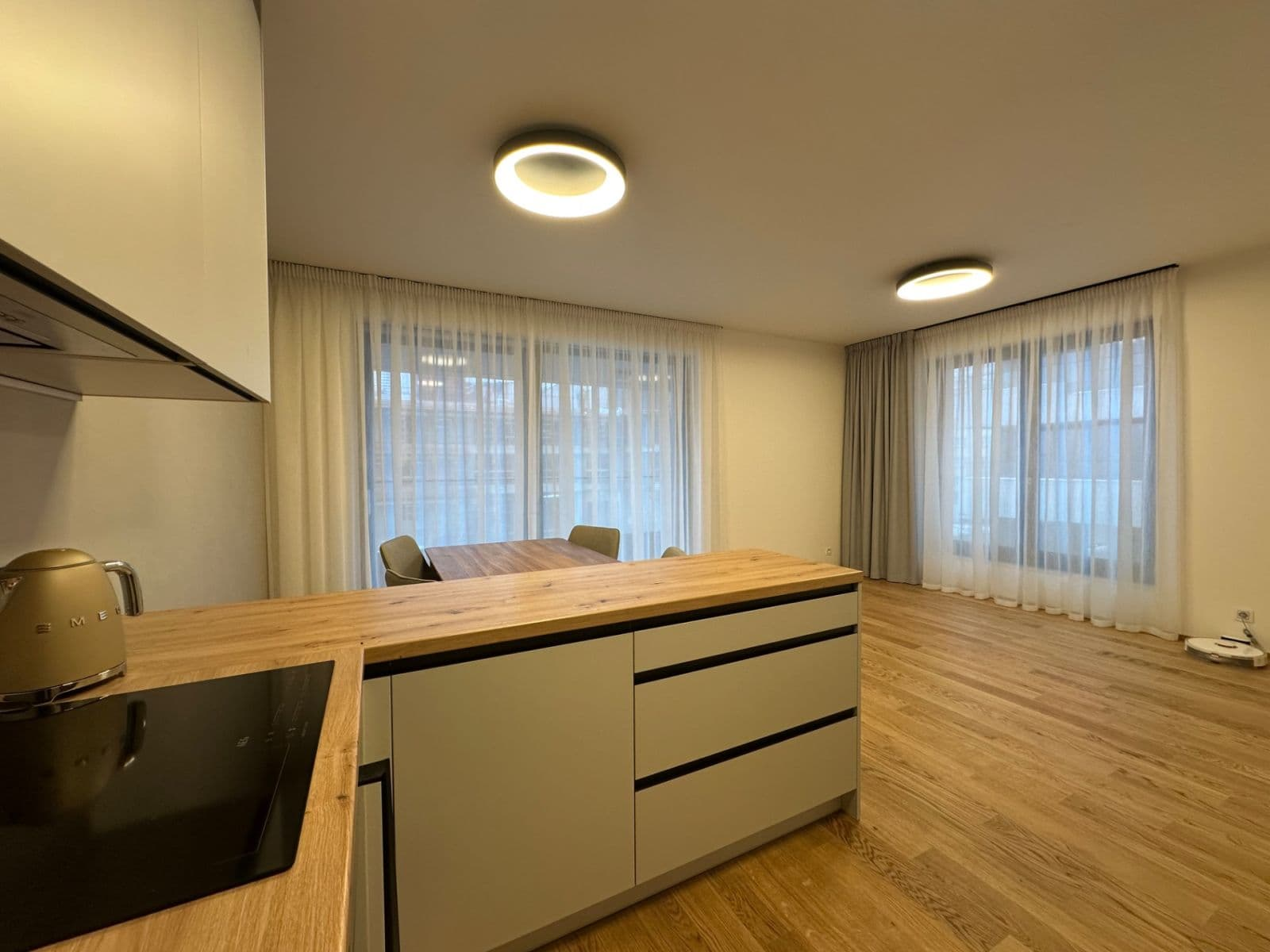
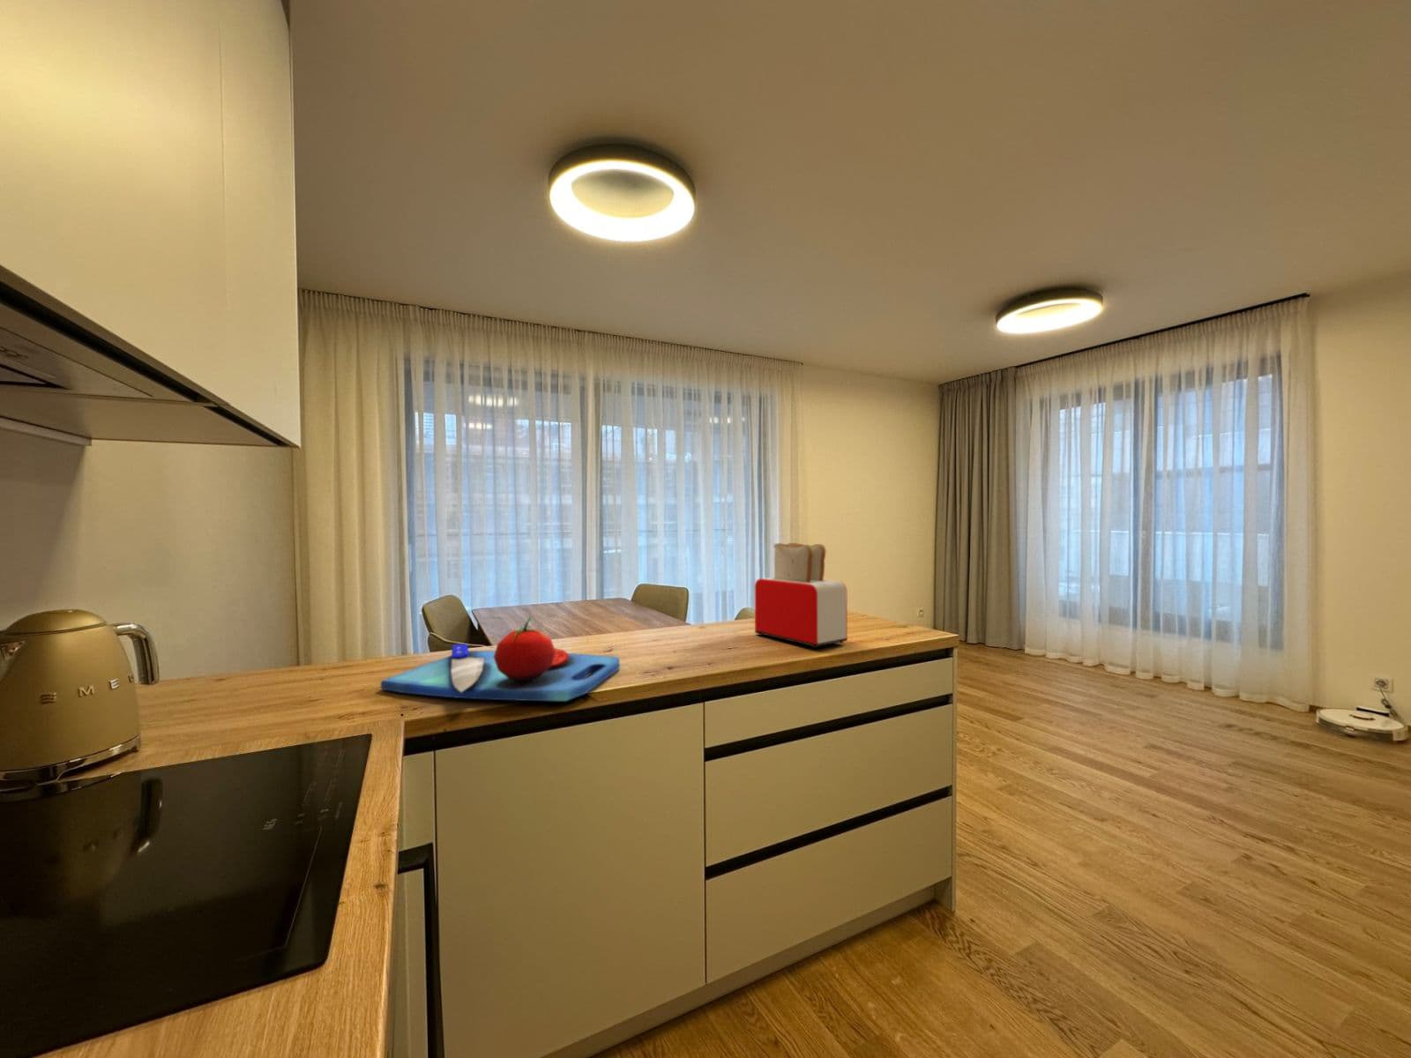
+ toaster (797, 591)
+ chopping board (504, 646)
